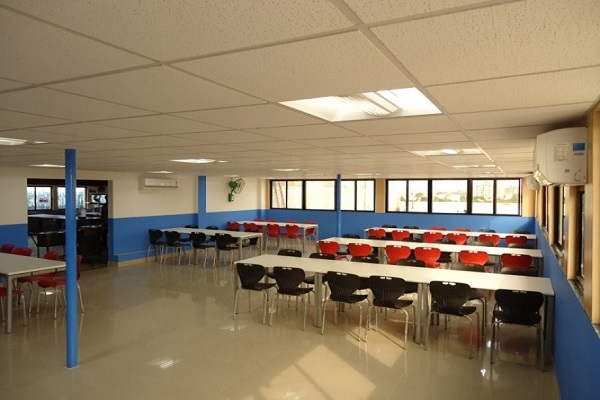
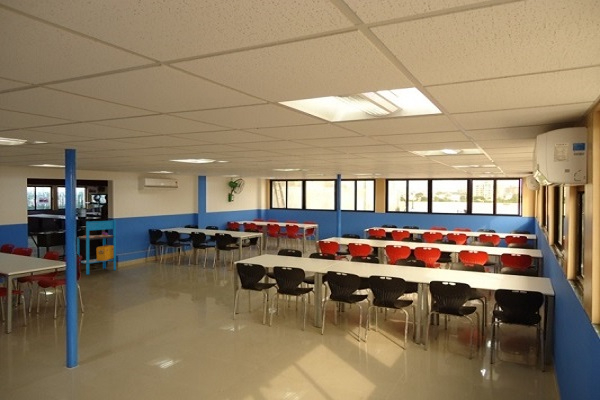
+ shelving unit (97, 247)
